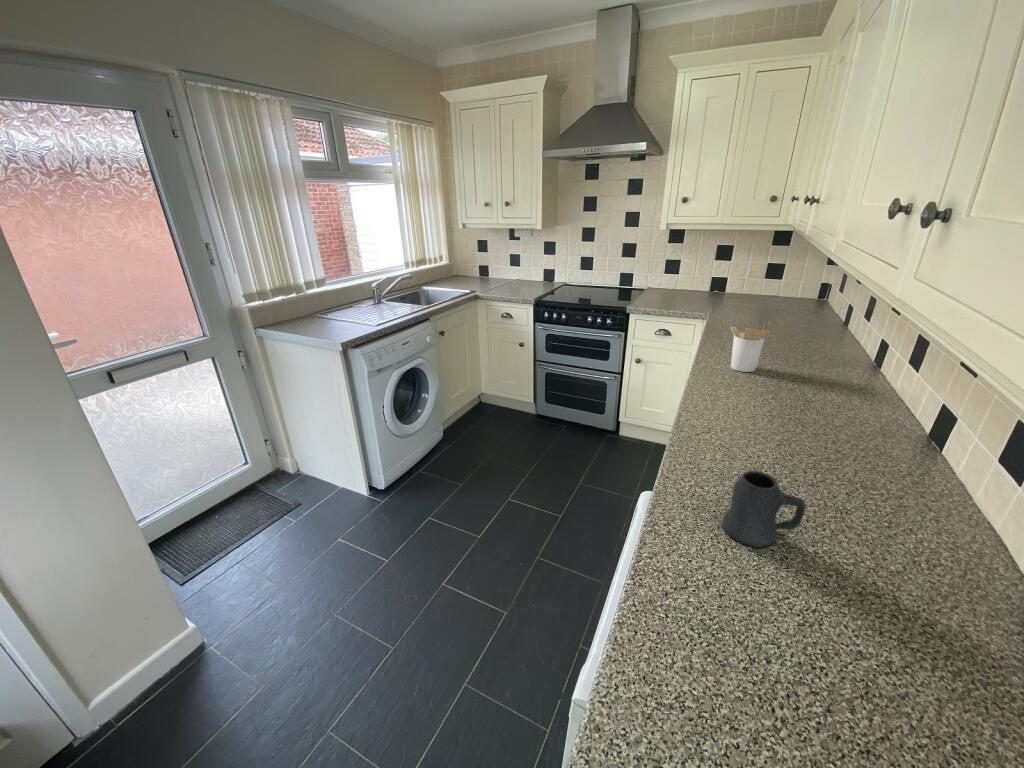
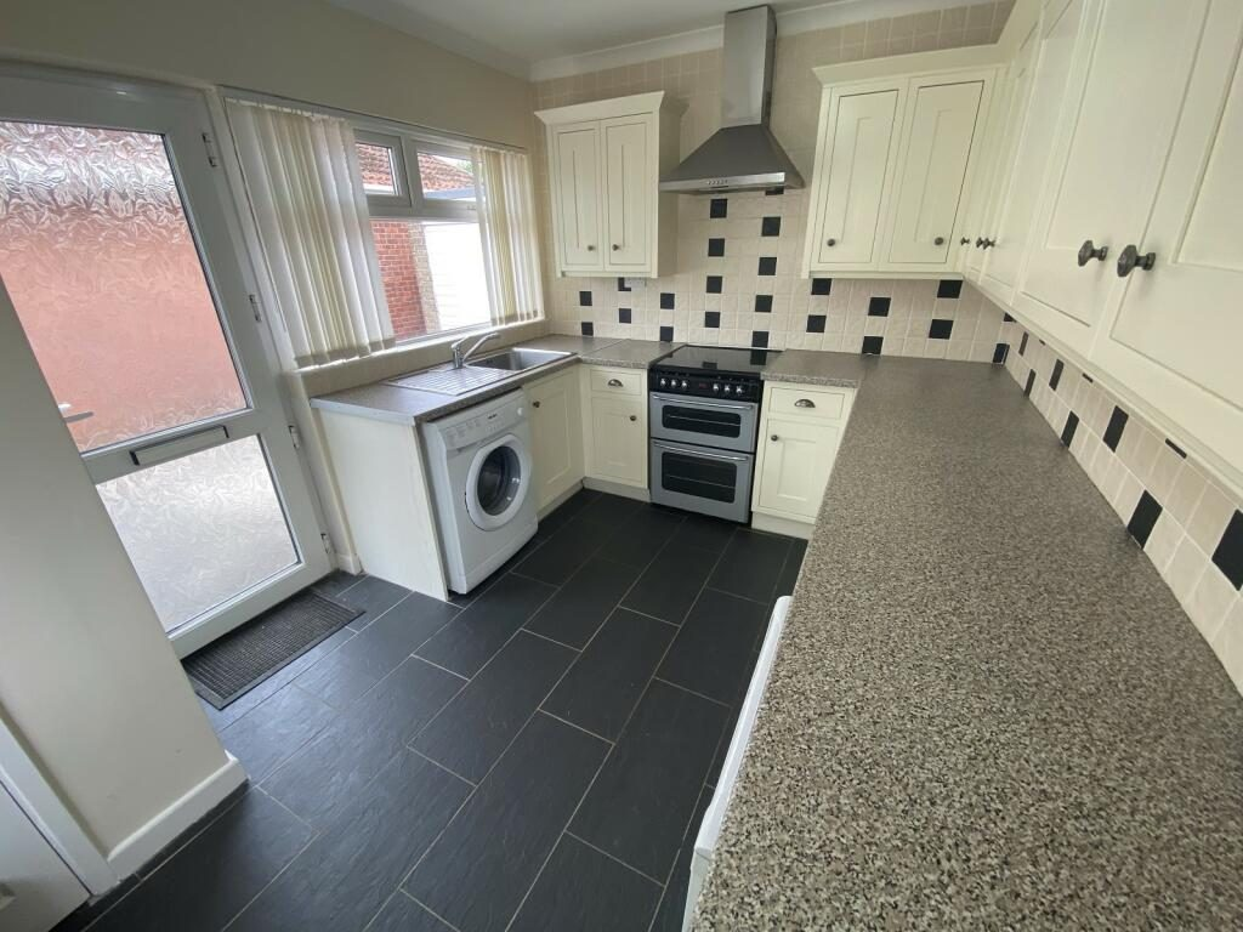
- utensil holder (749, 346)
- mug (762, 507)
